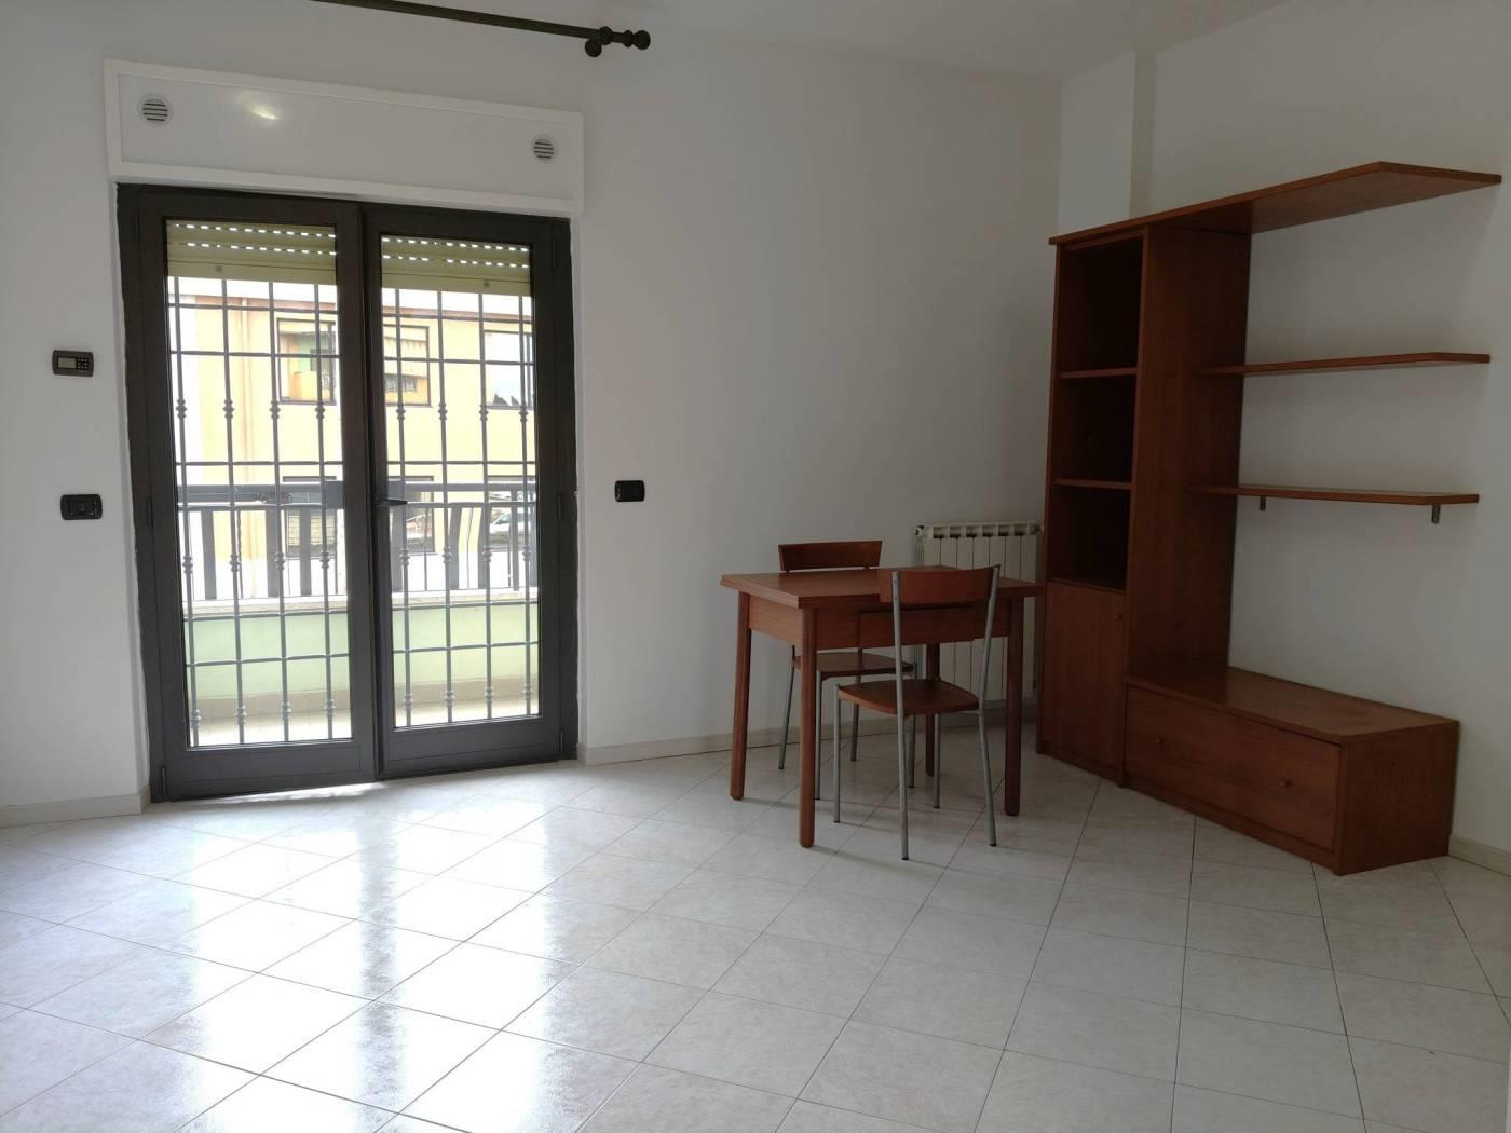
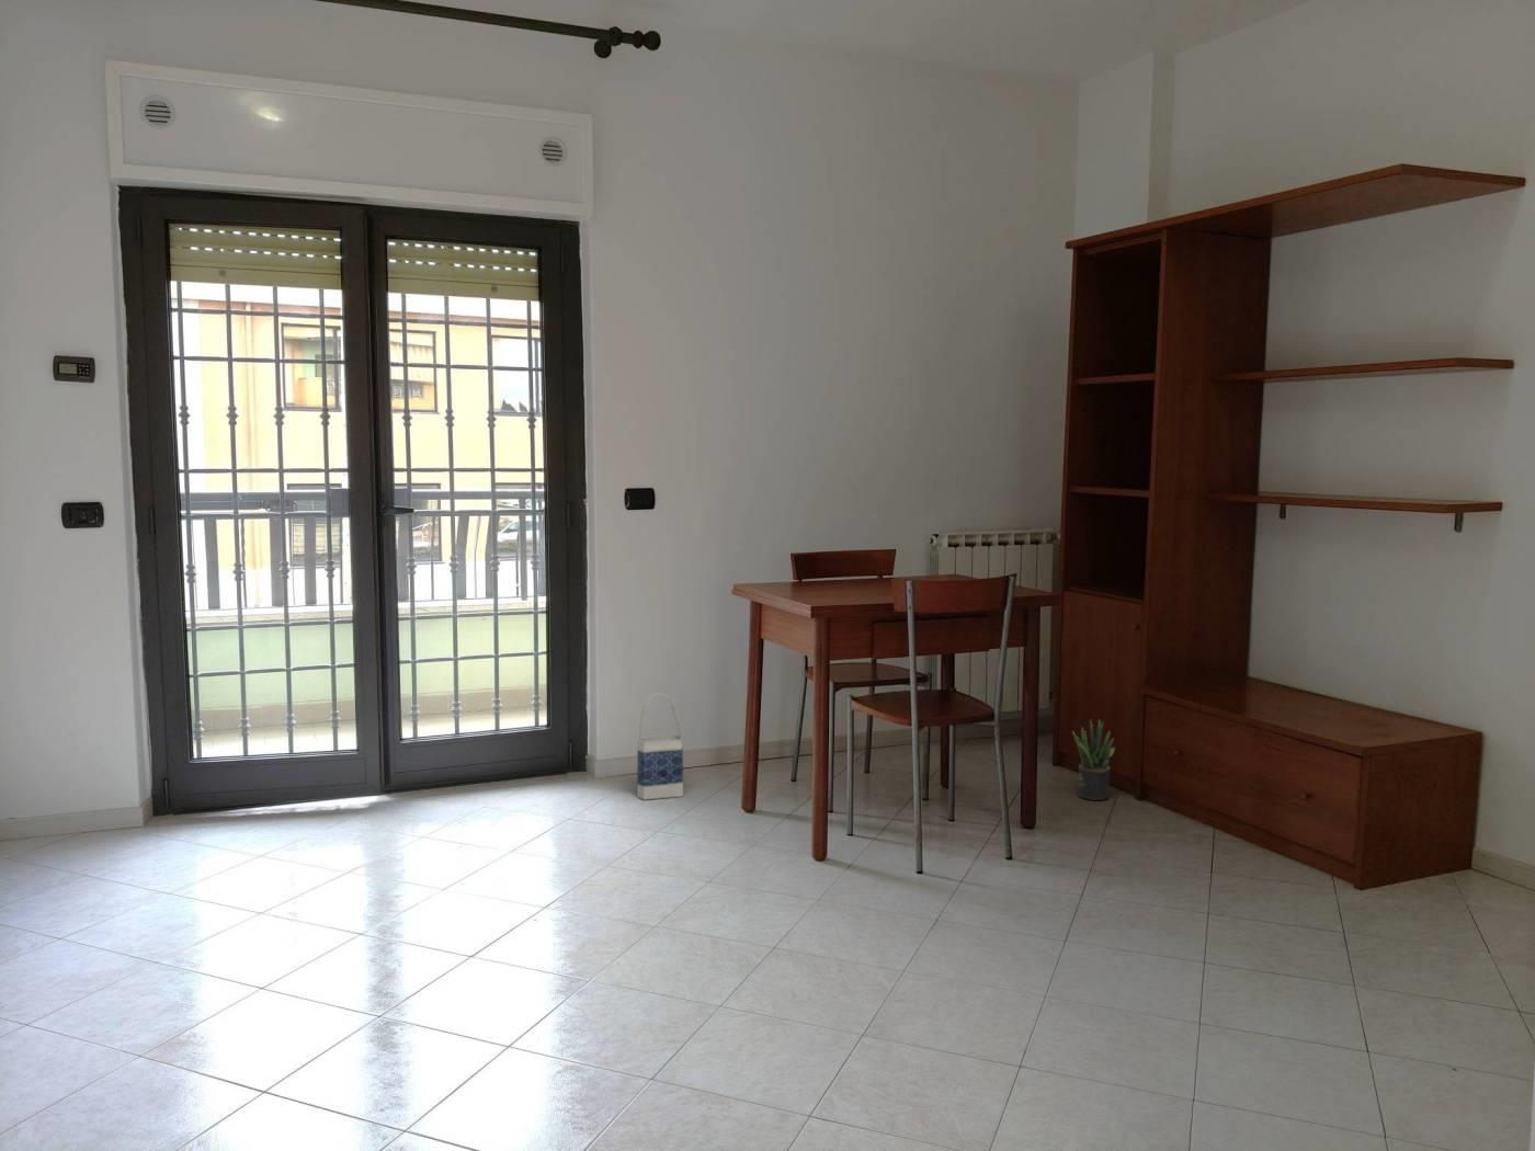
+ bag (660, 745)
+ potted plant (1091, 758)
